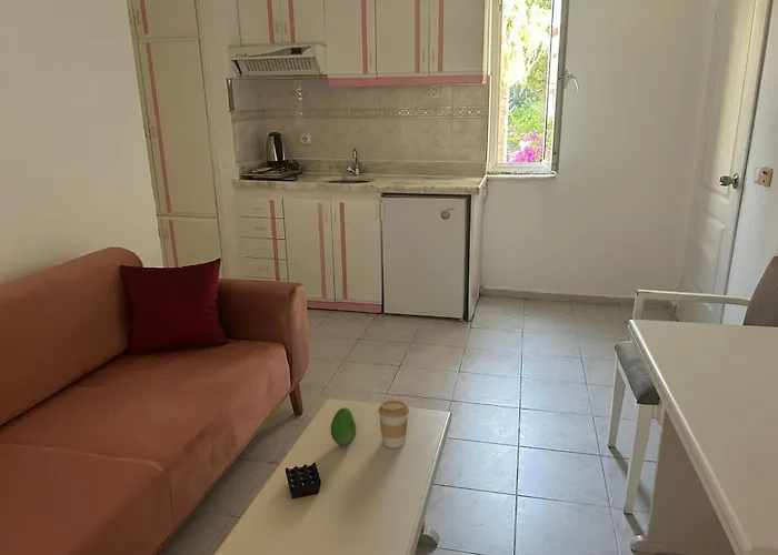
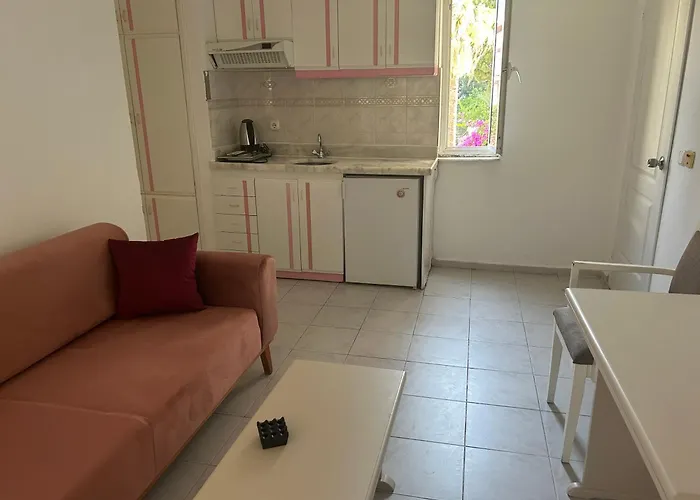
- coffee cup (393, 423)
- fruit (342, 426)
